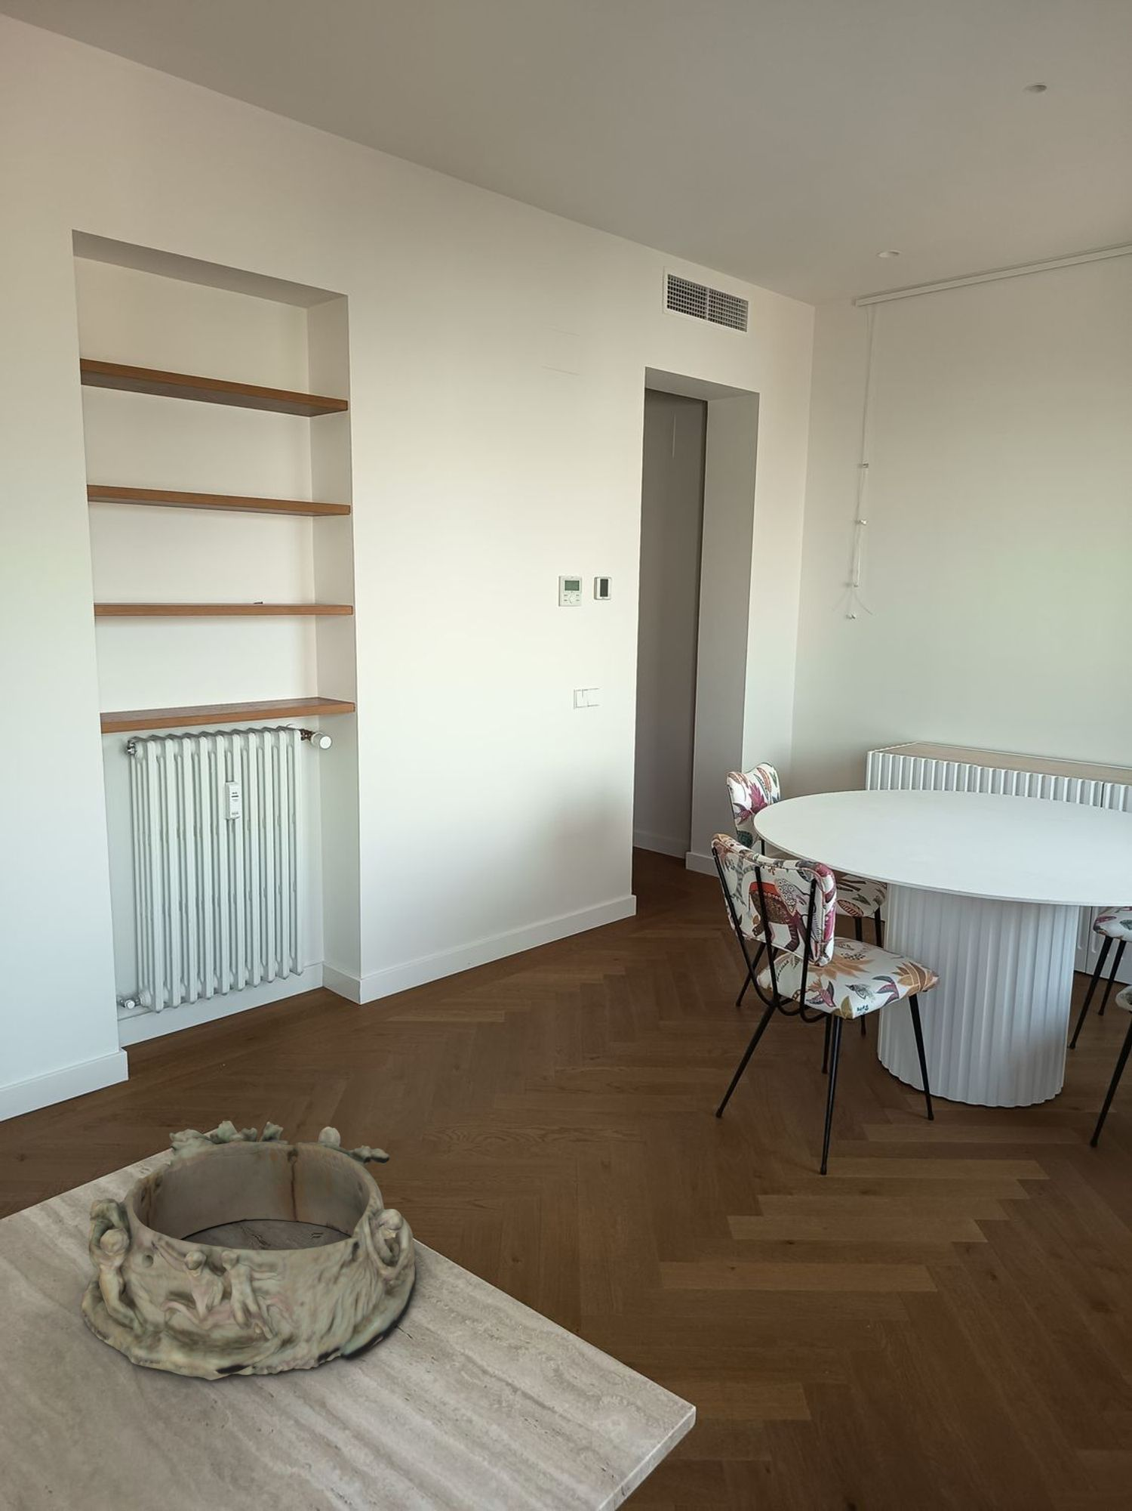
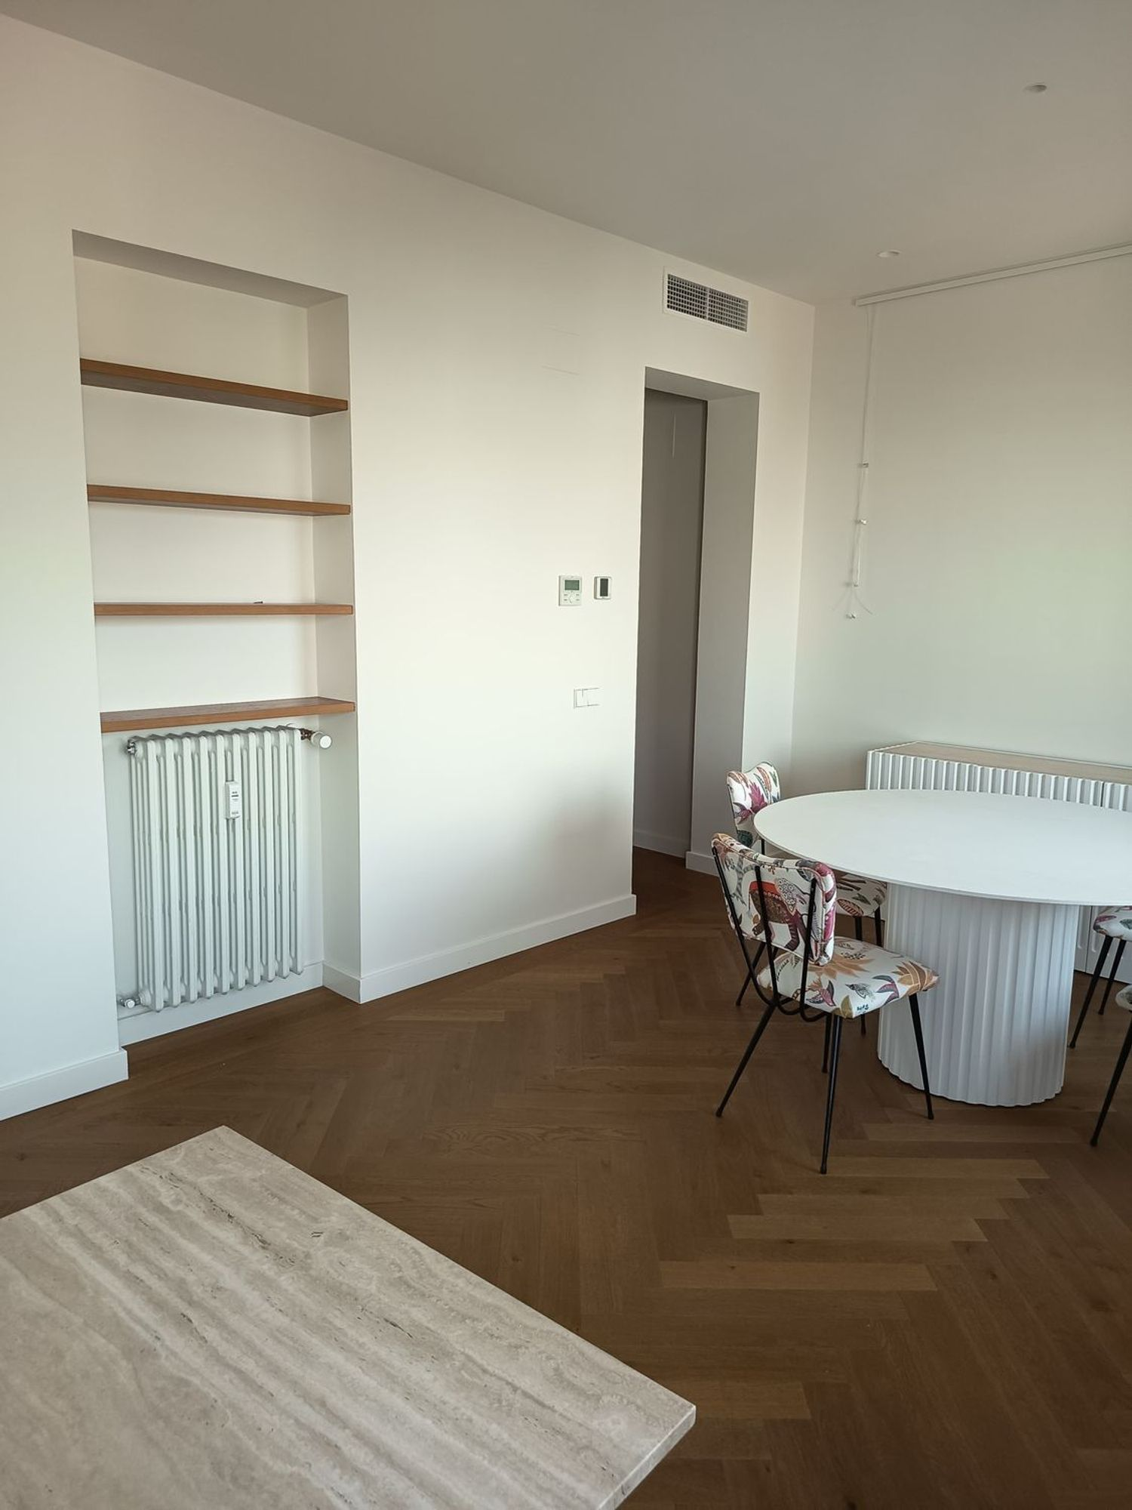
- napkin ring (249, 1220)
